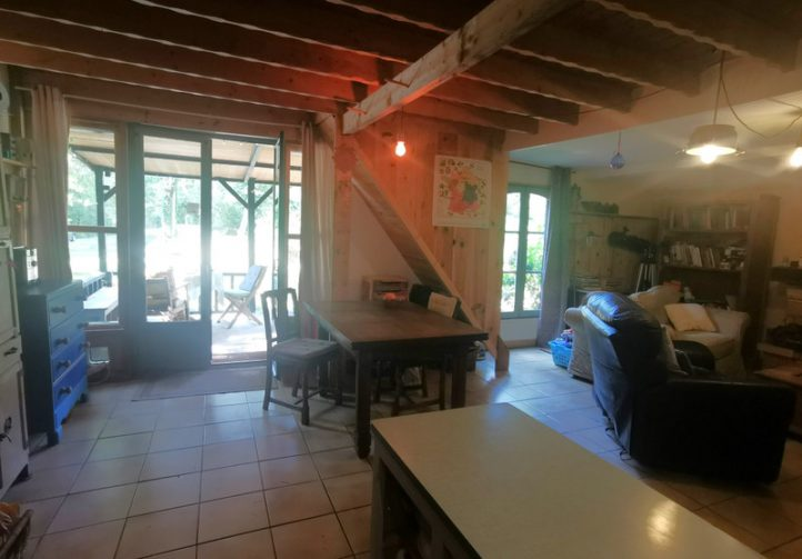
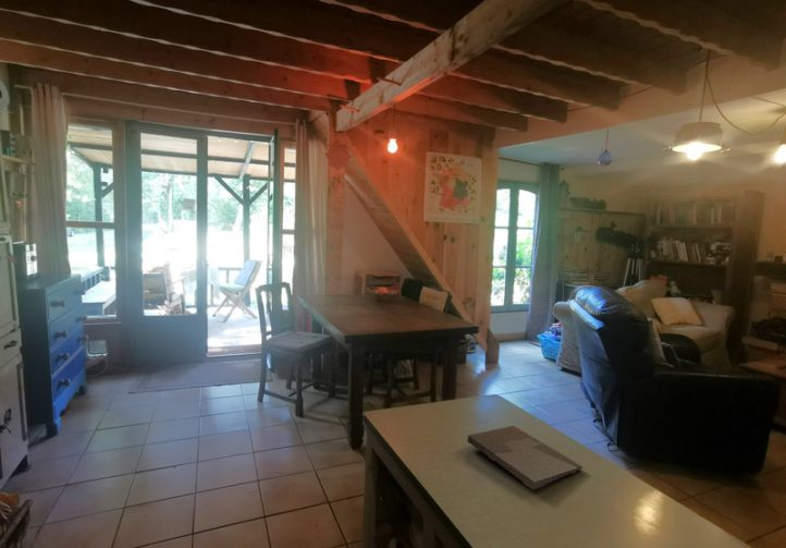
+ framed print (521, 451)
